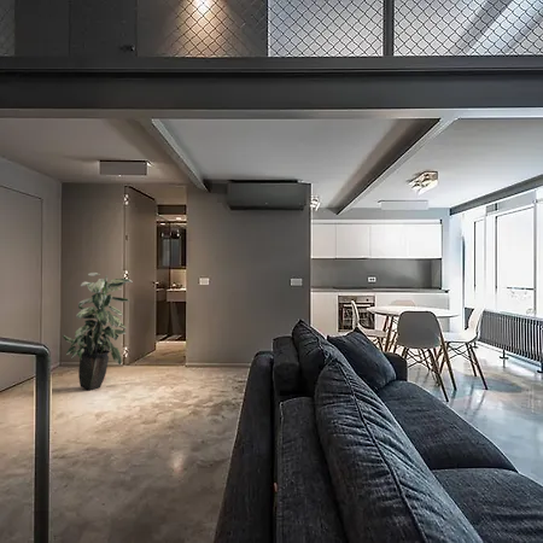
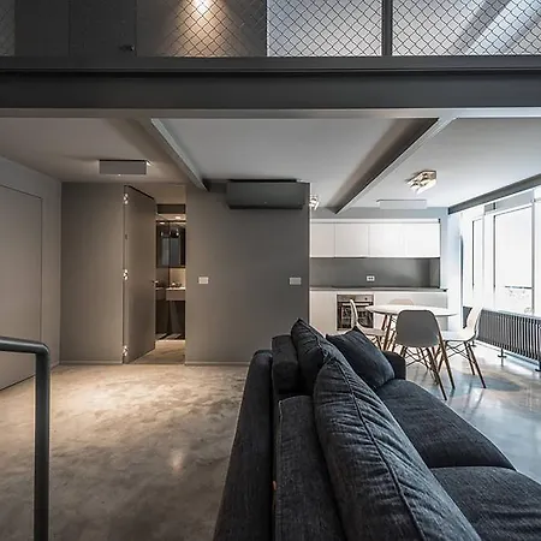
- indoor plant (98, 329)
